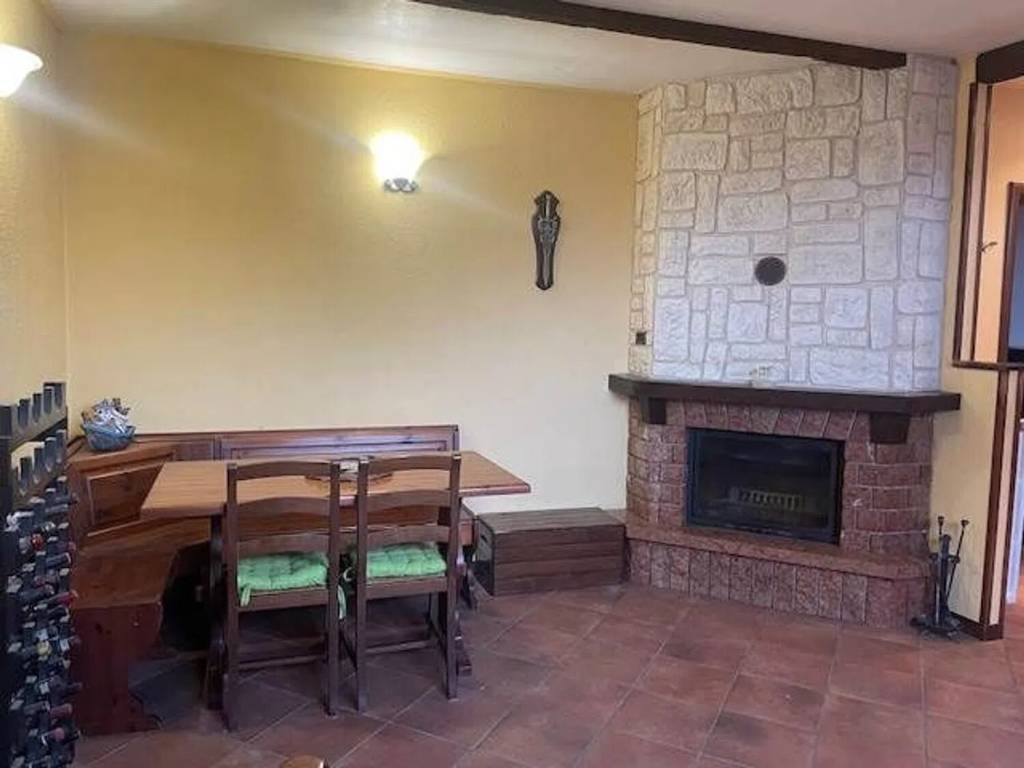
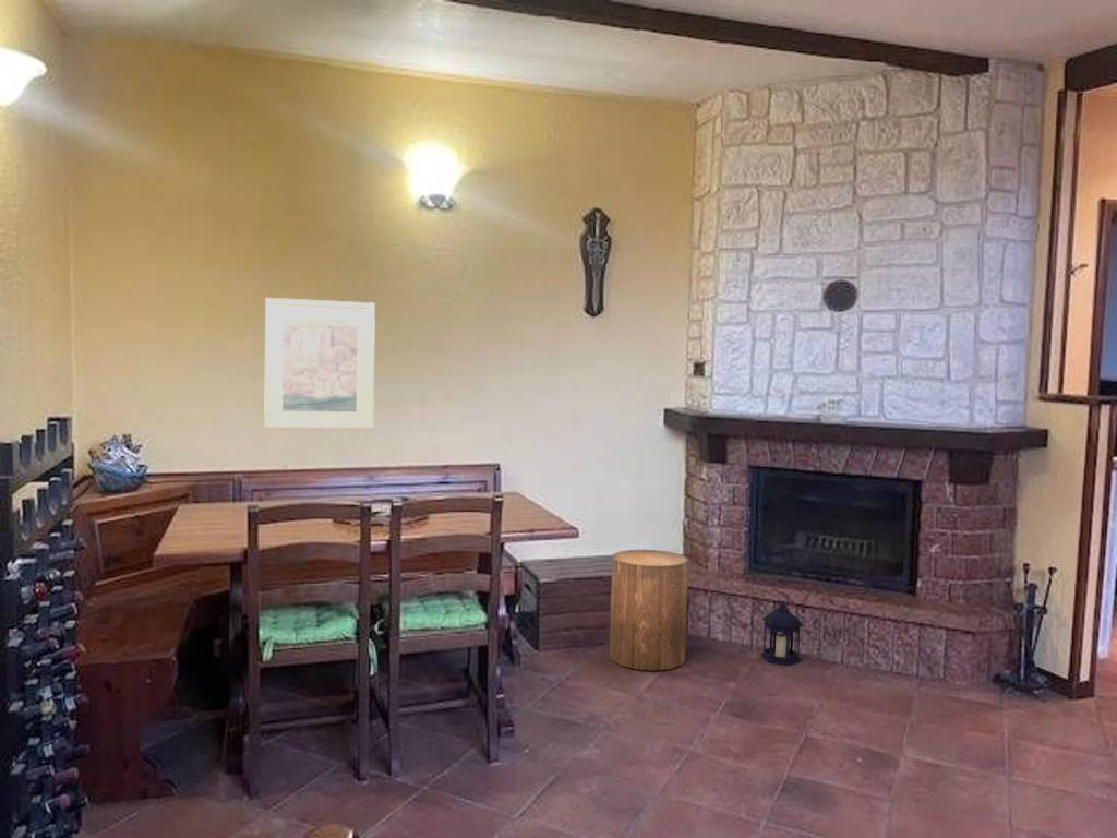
+ stool (648, 607)
+ lantern (782, 625)
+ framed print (320, 364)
